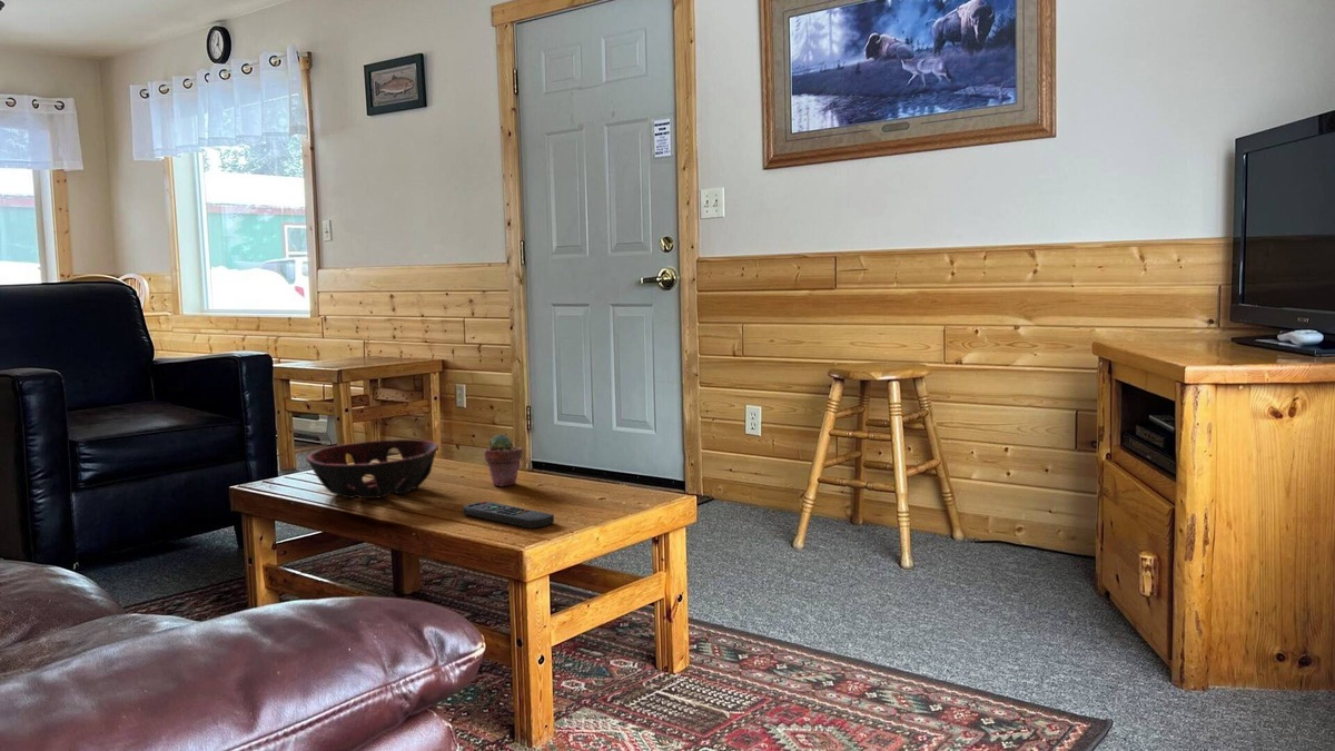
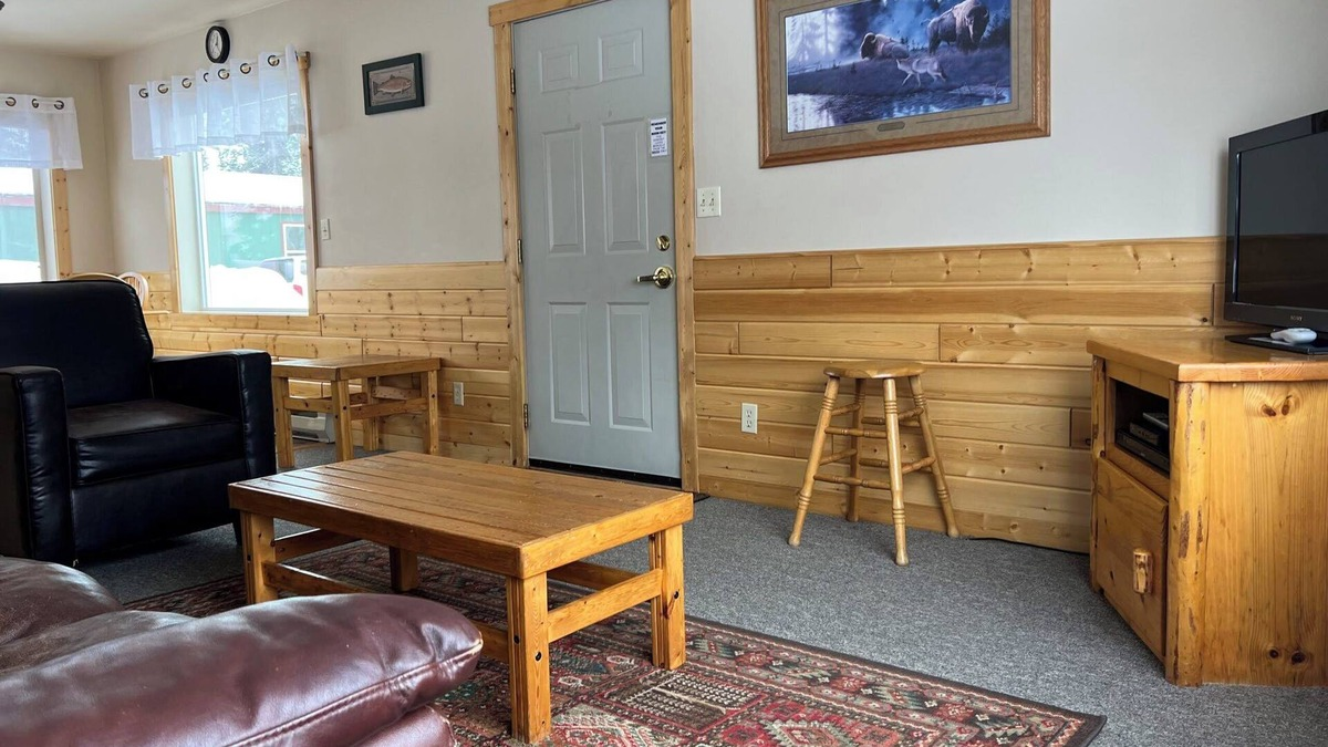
- remote control (507, 513)
- decorative bowl (374, 470)
- potted succulent (503, 458)
